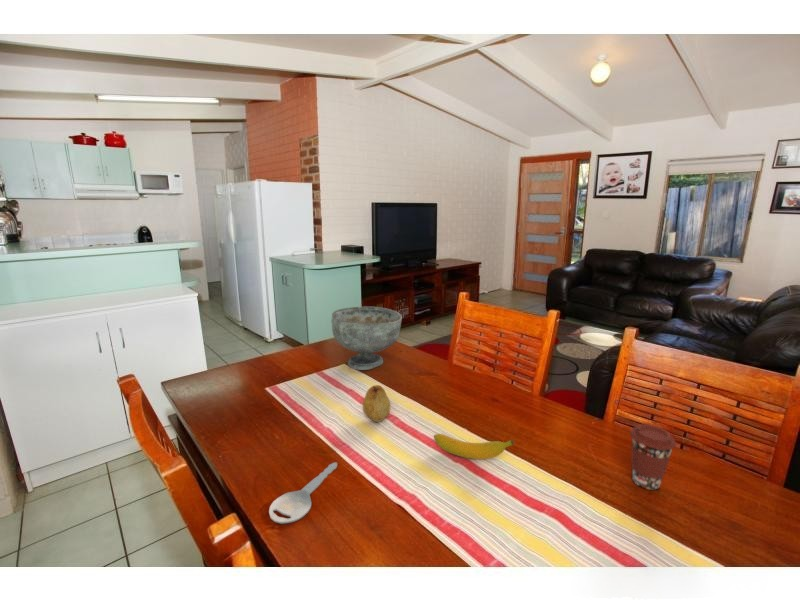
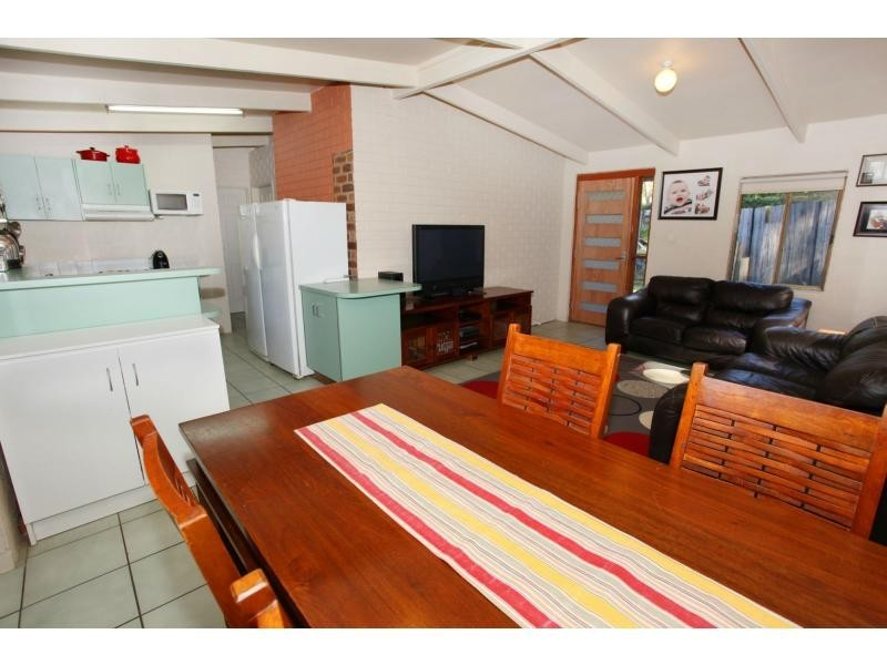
- fruit (376, 400)
- coffee cup (649, 457)
- key (309, 489)
- banana (472, 444)
- decorative bowl (366, 338)
